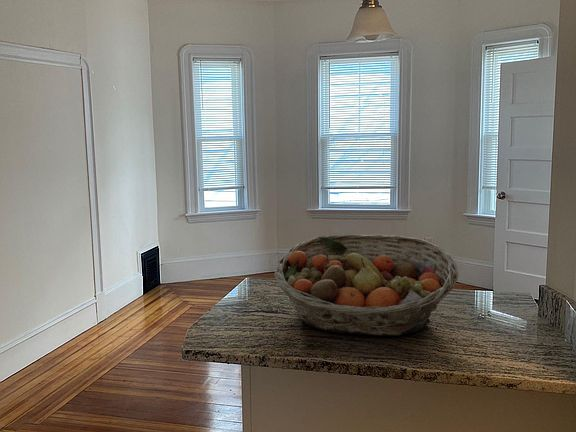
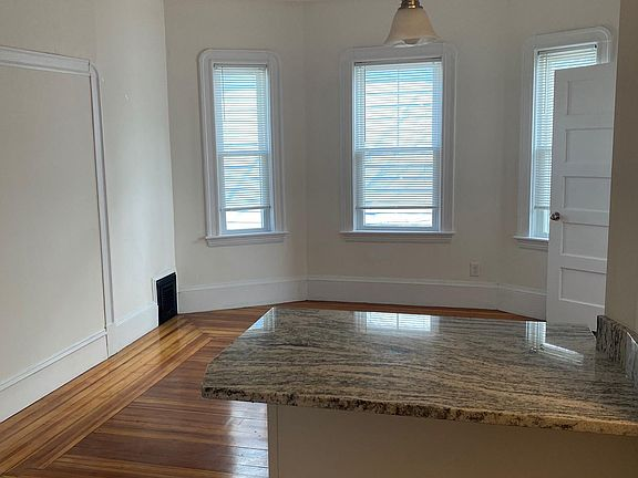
- fruit basket (363, 281)
